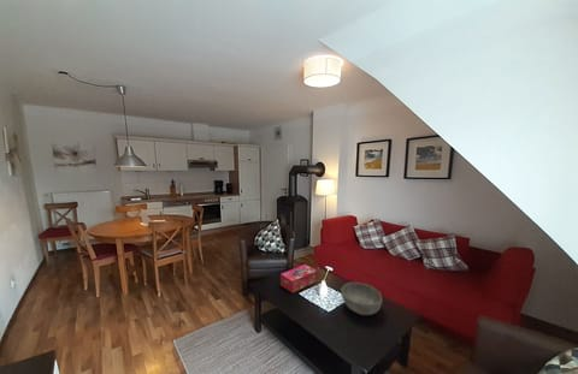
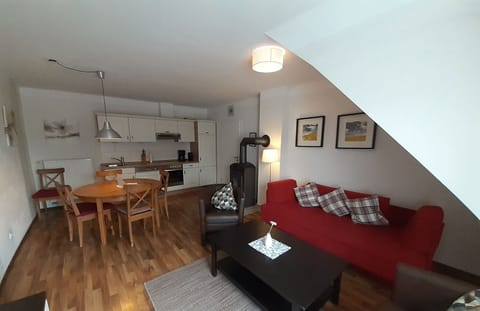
- tissue box (299, 277)
- bowl (360, 299)
